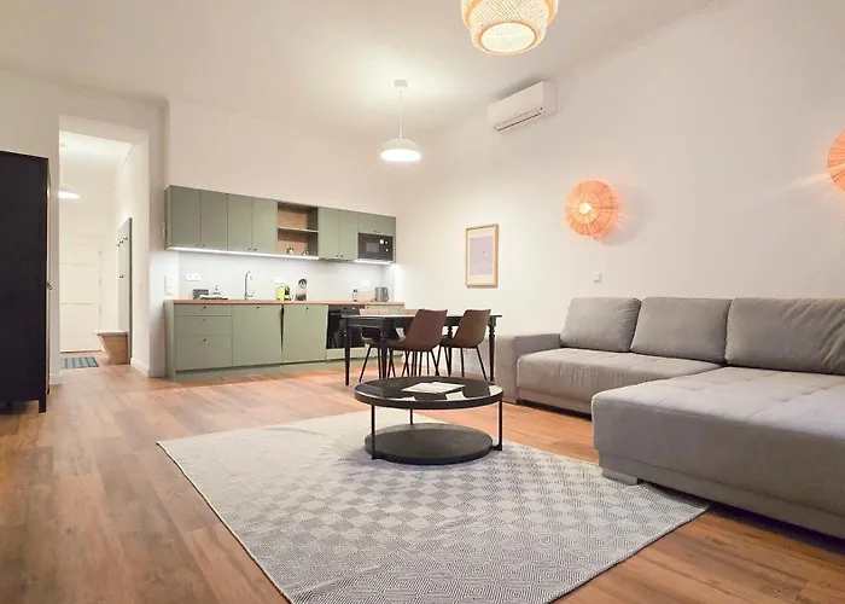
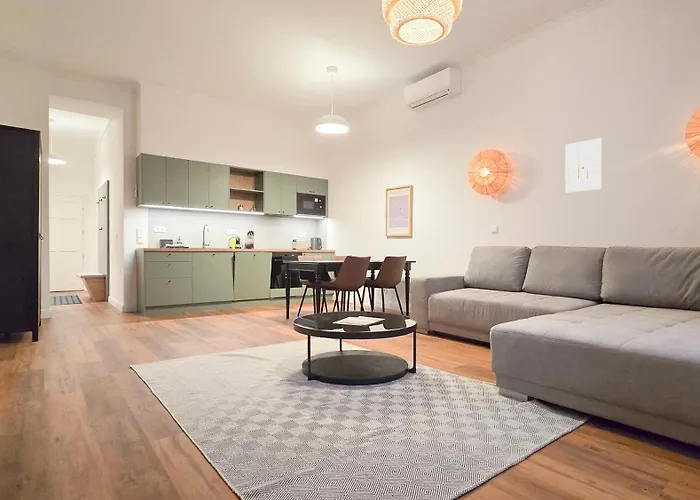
+ wall art (583, 166)
